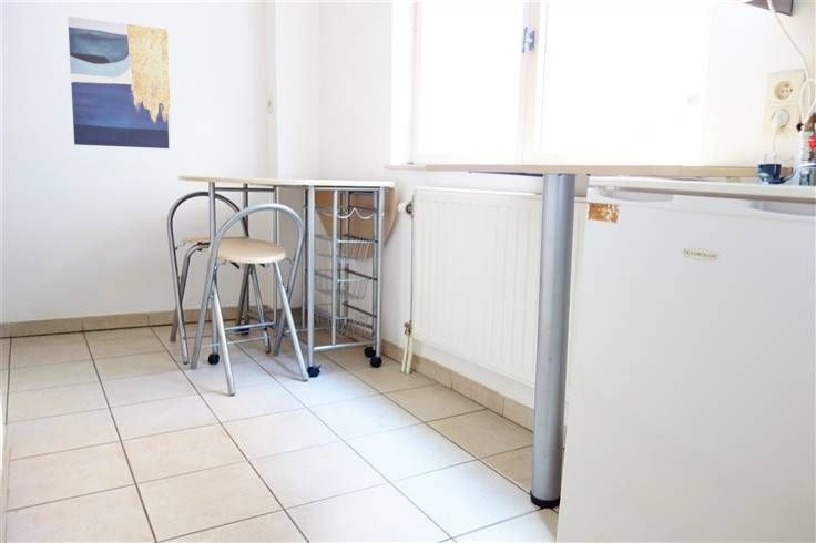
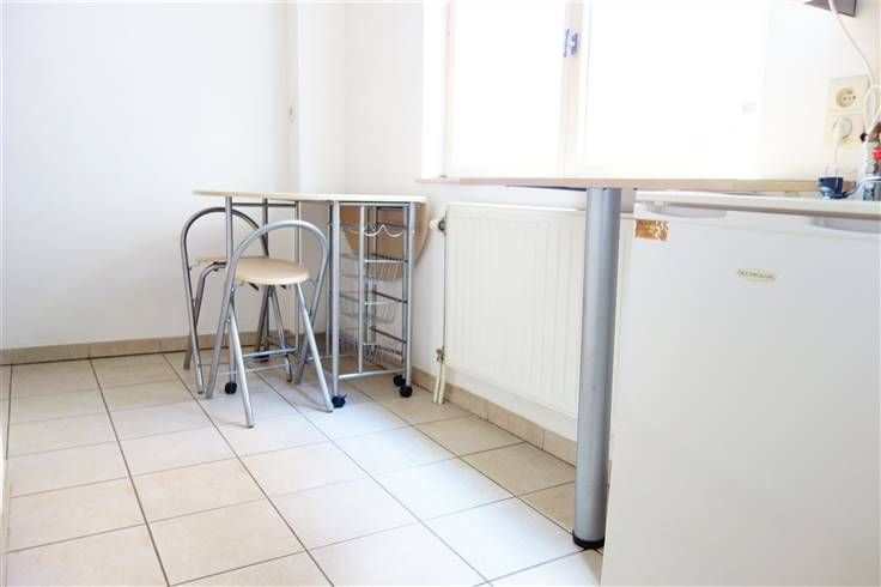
- wall art (121, 85)
